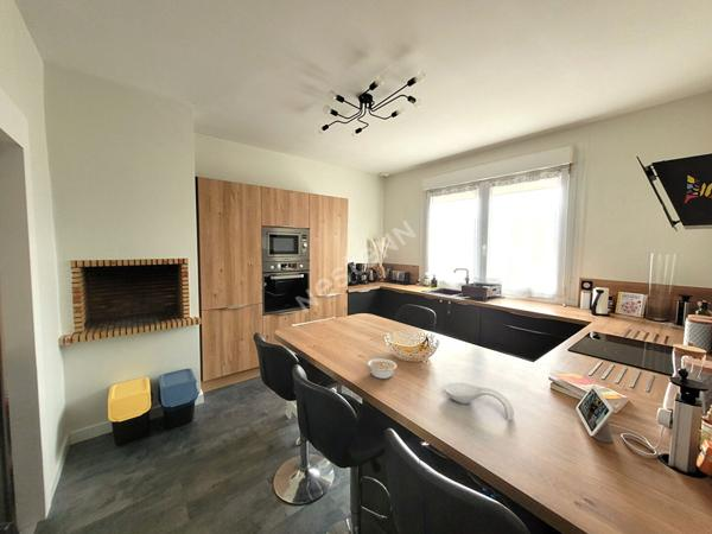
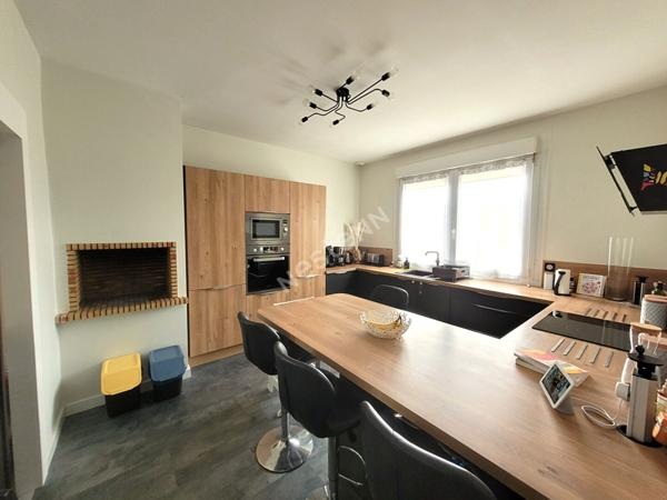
- legume (382, 368)
- spoon rest (476, 395)
